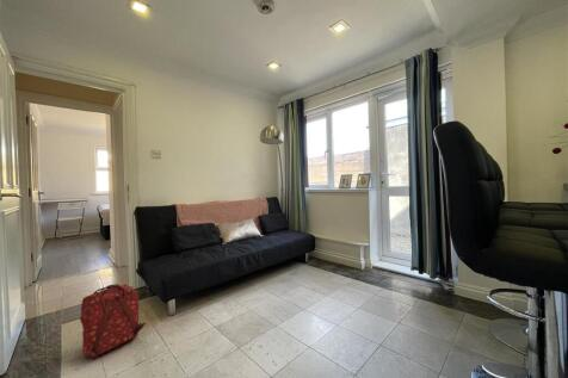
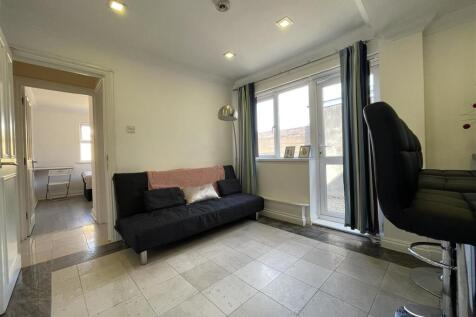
- backpack (113, 315)
